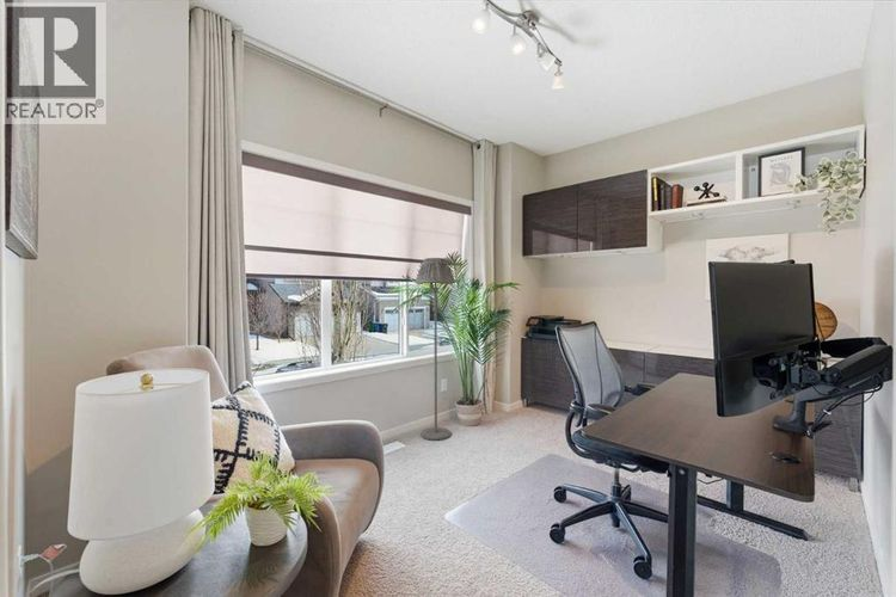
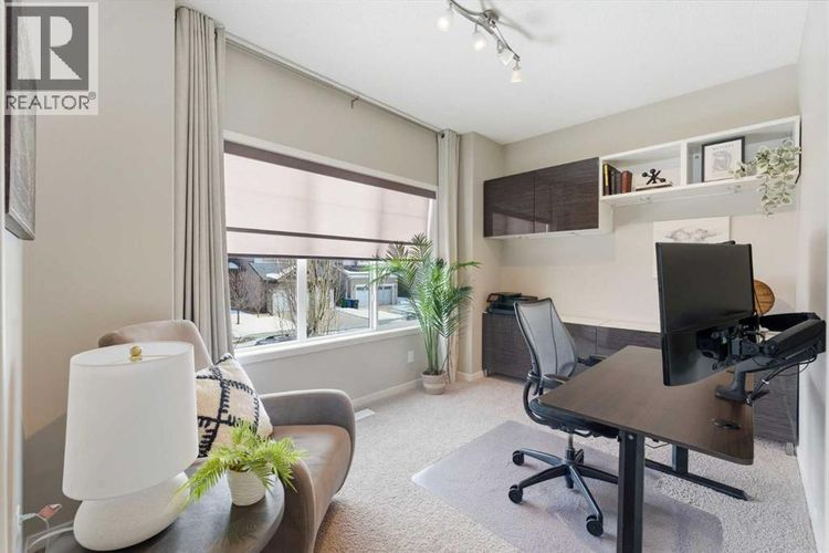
- floor lamp (435, 346)
